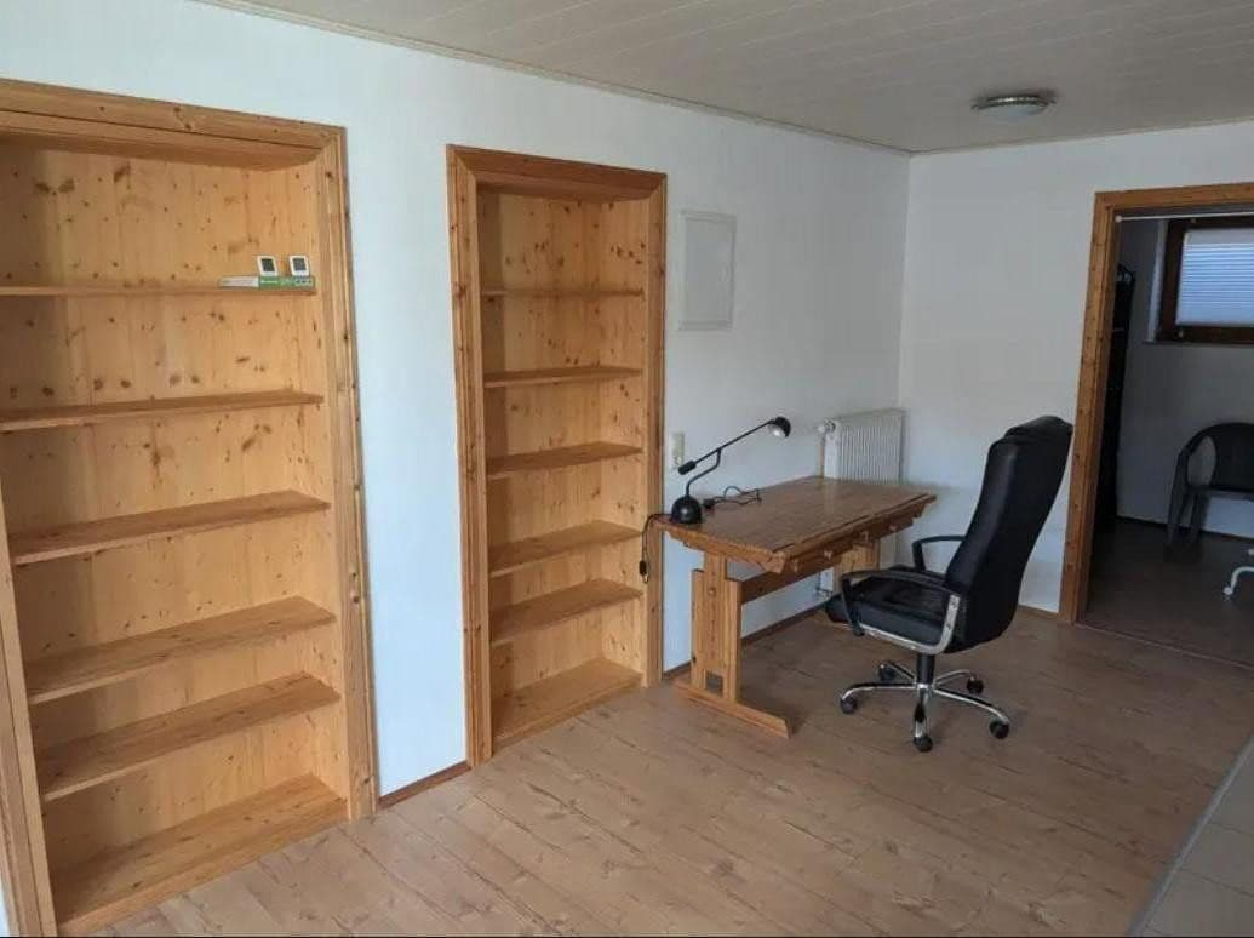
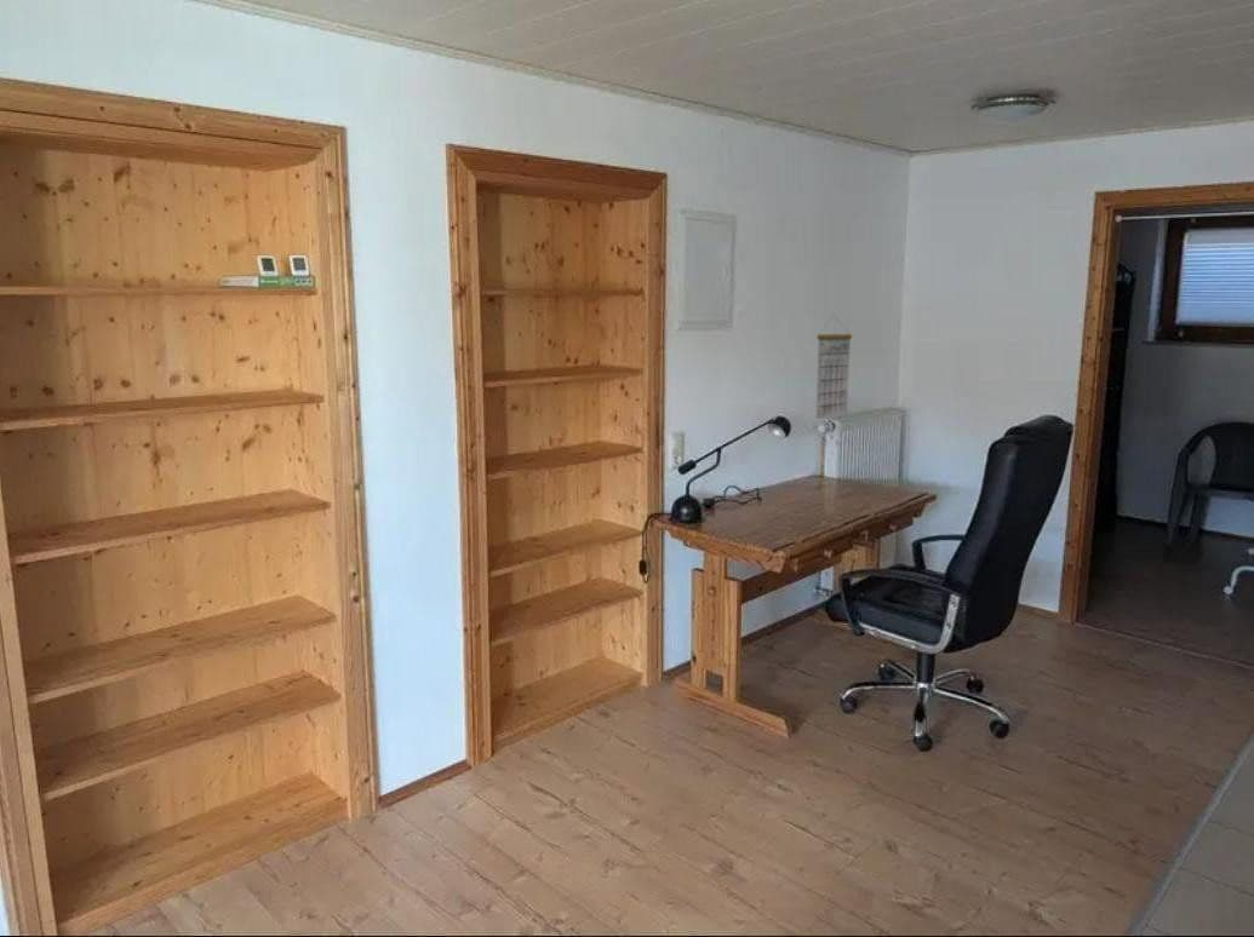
+ calendar (834, 366)
